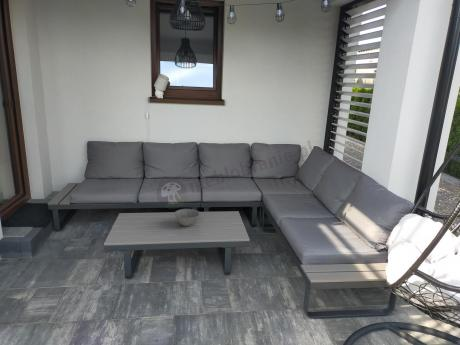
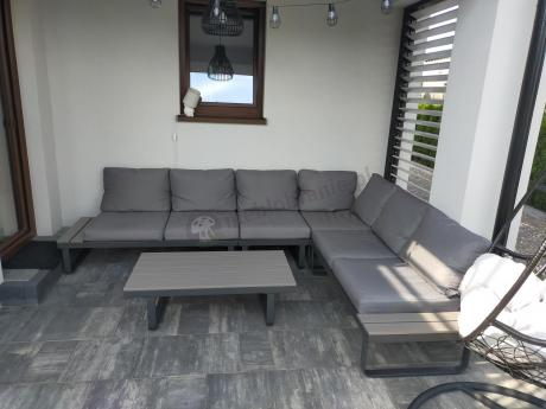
- bowl (187, 218)
